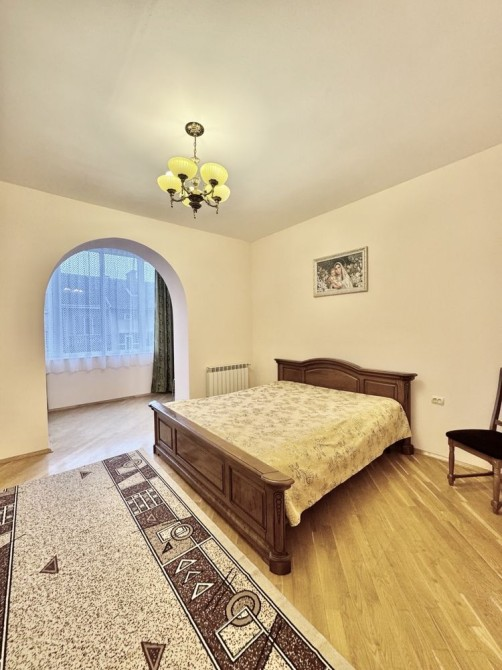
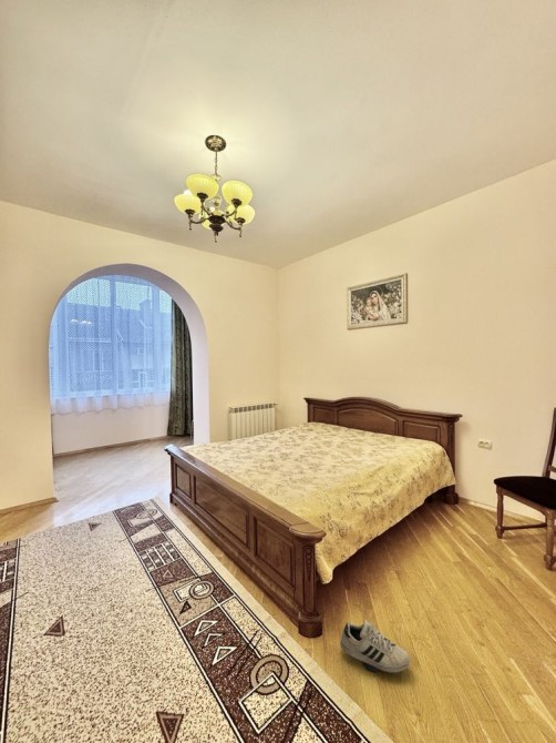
+ shoe (373, 643)
